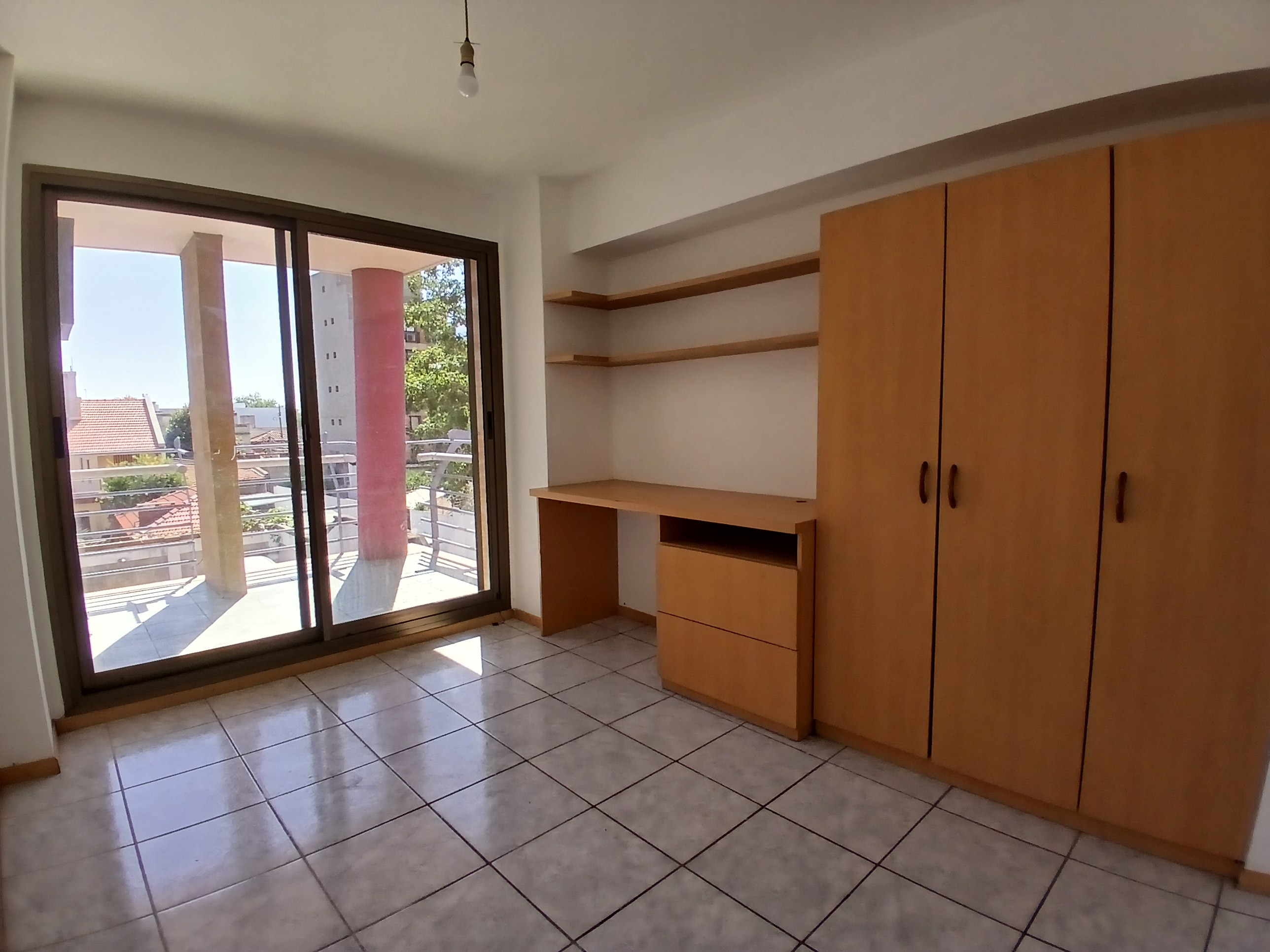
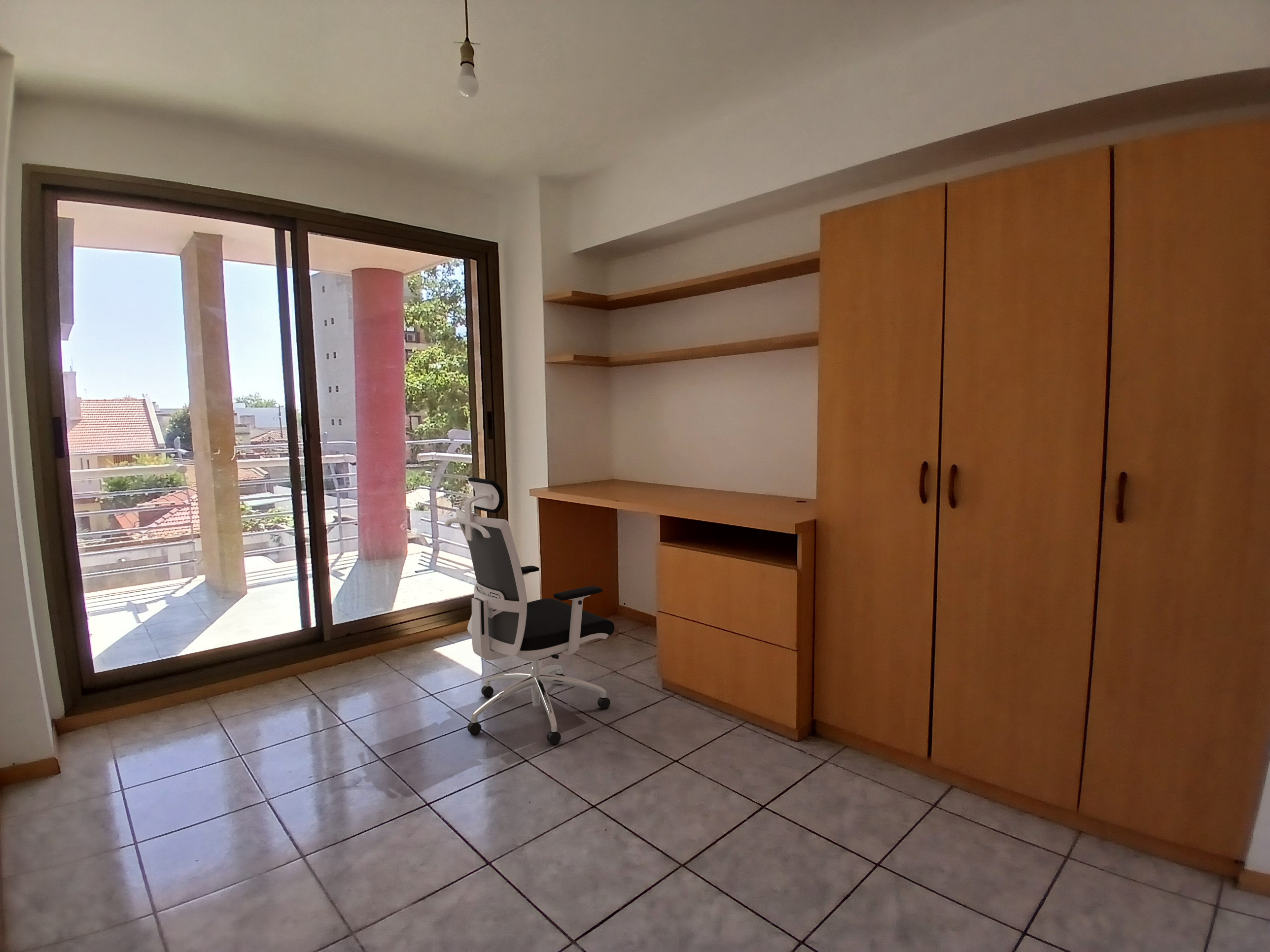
+ office chair (526, 596)
